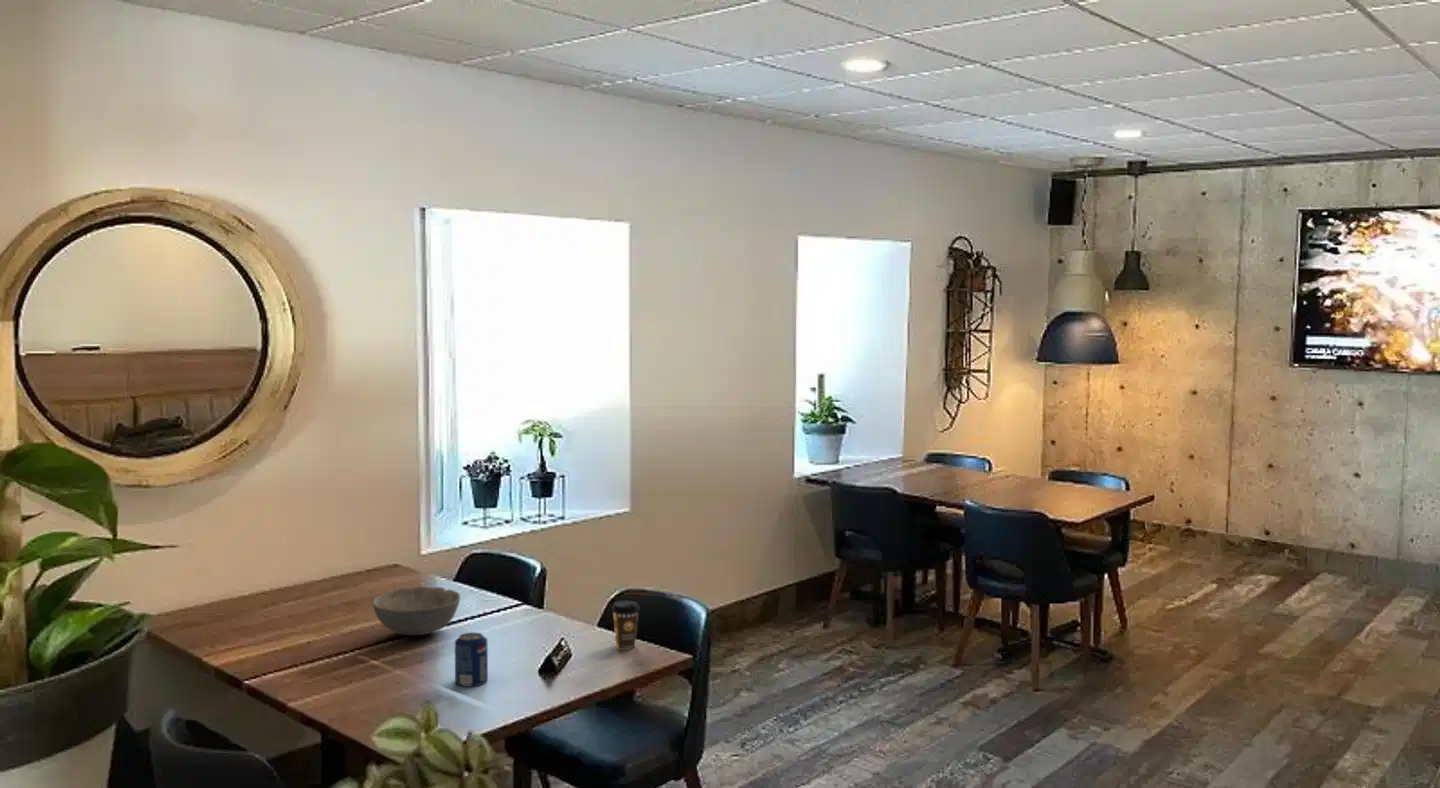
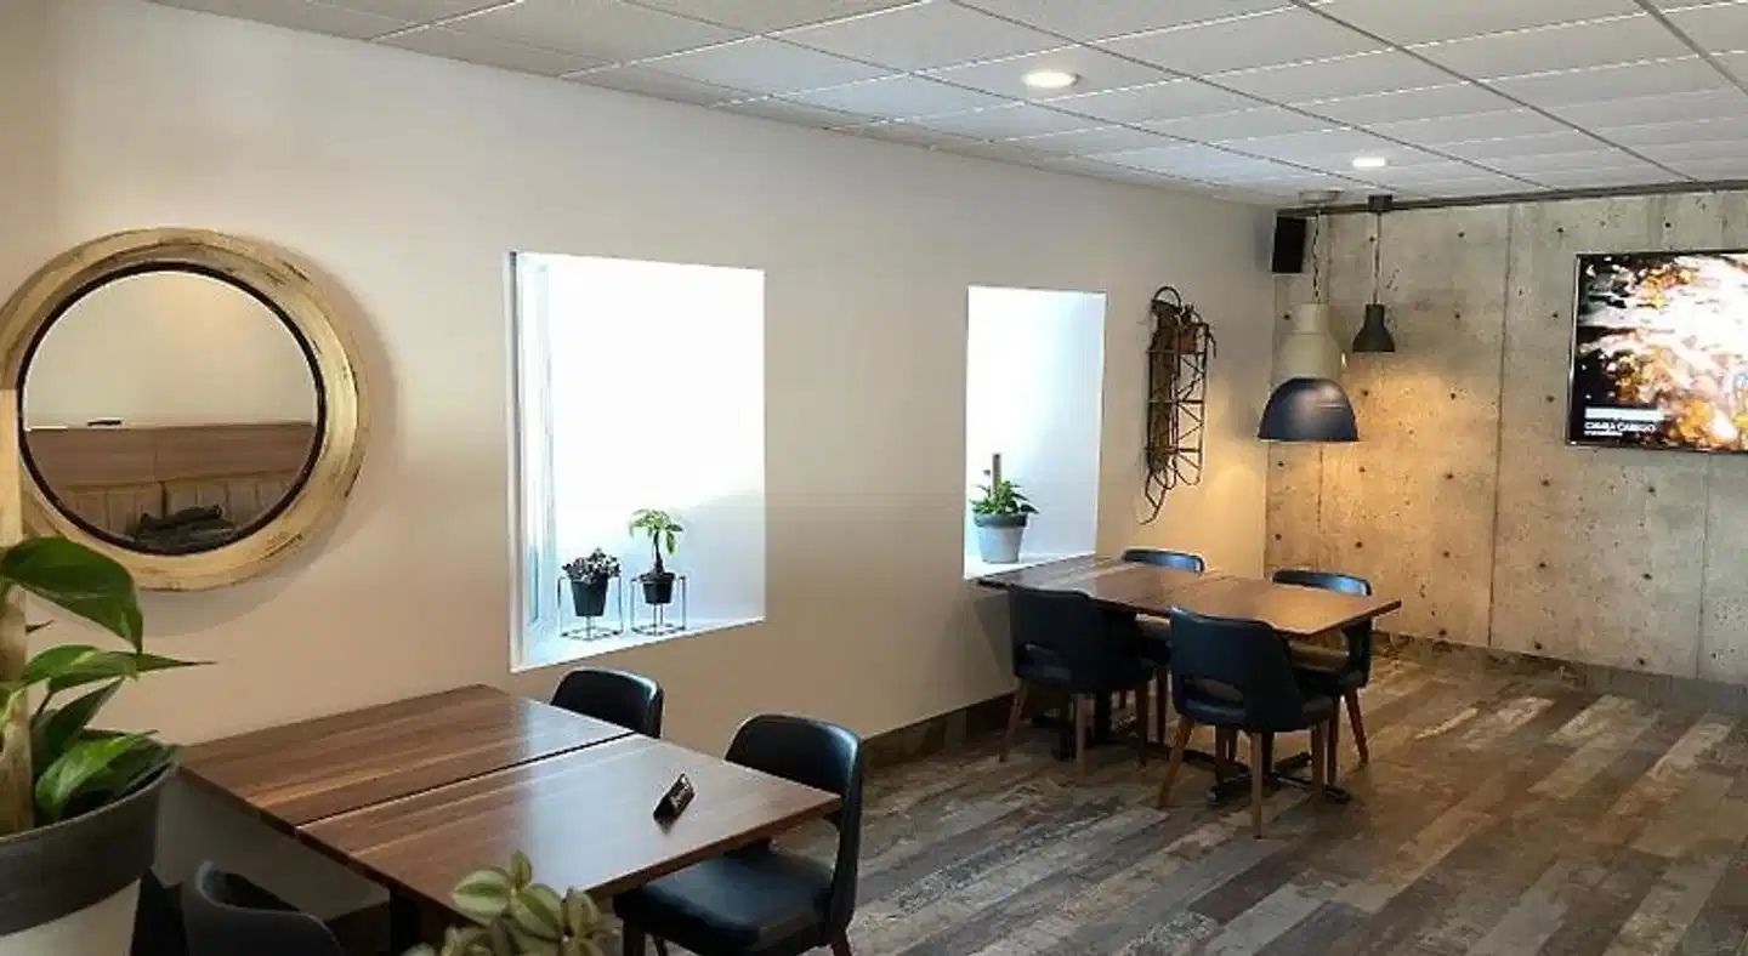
- coffee cup (625, 625)
- beverage can (471, 659)
- bowl (417, 614)
